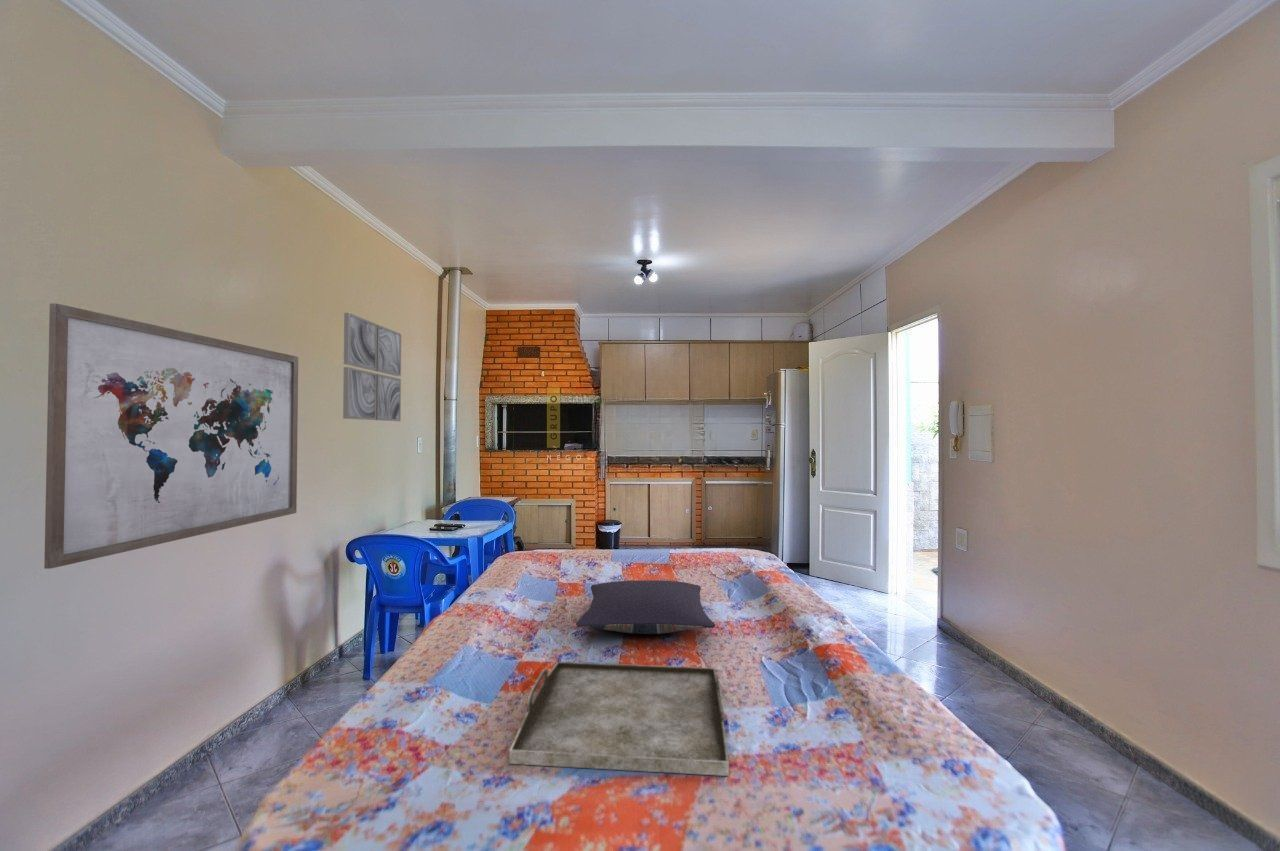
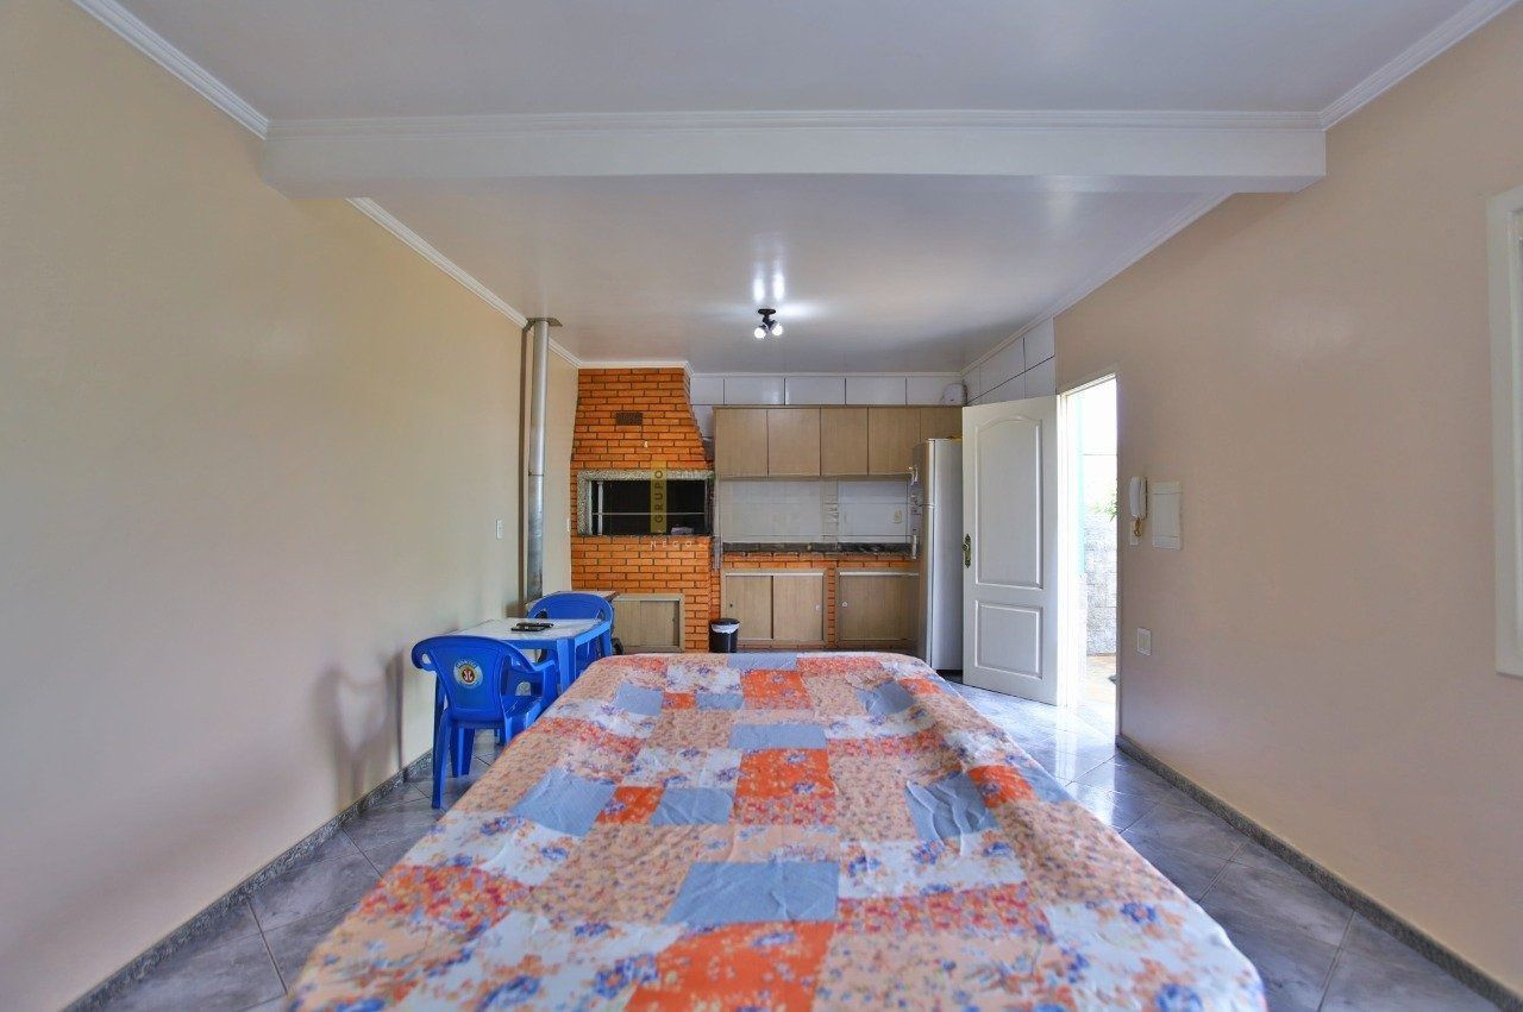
- serving tray (627, 698)
- pillow (645, 603)
- wall art (204, 435)
- wall art (375, 373)
